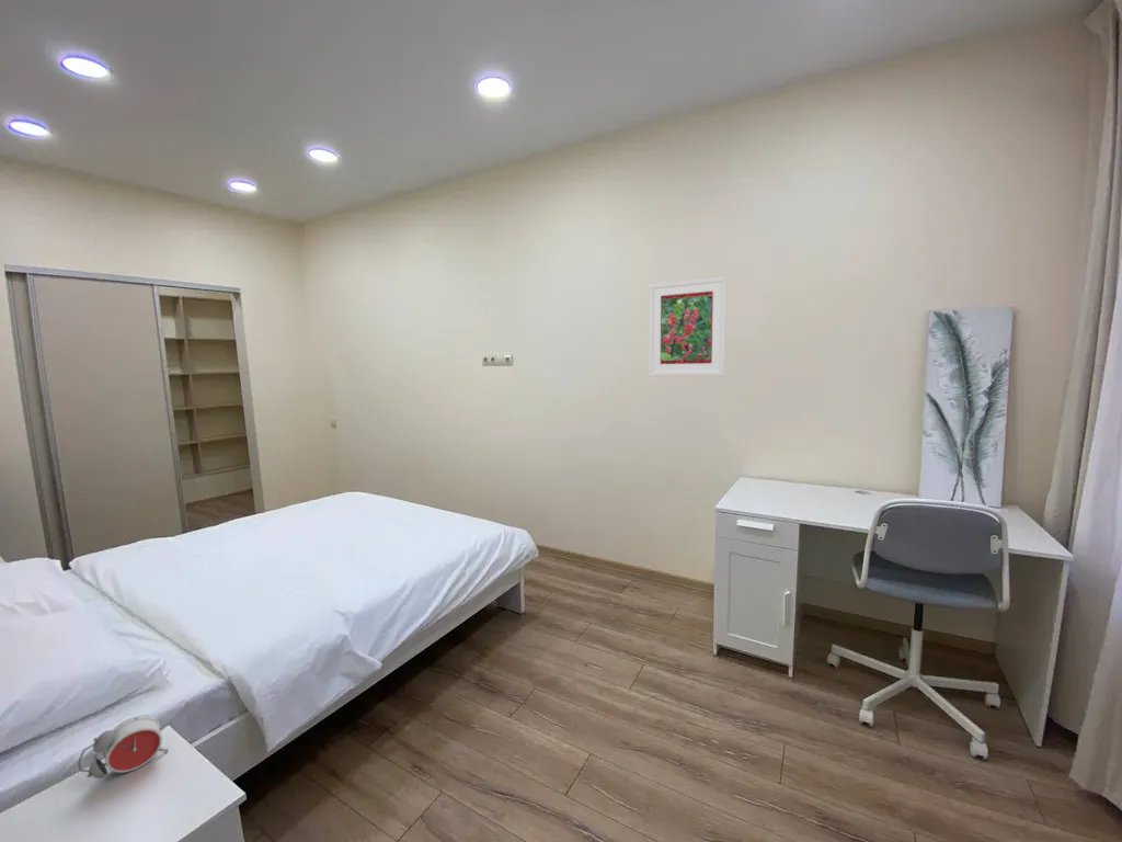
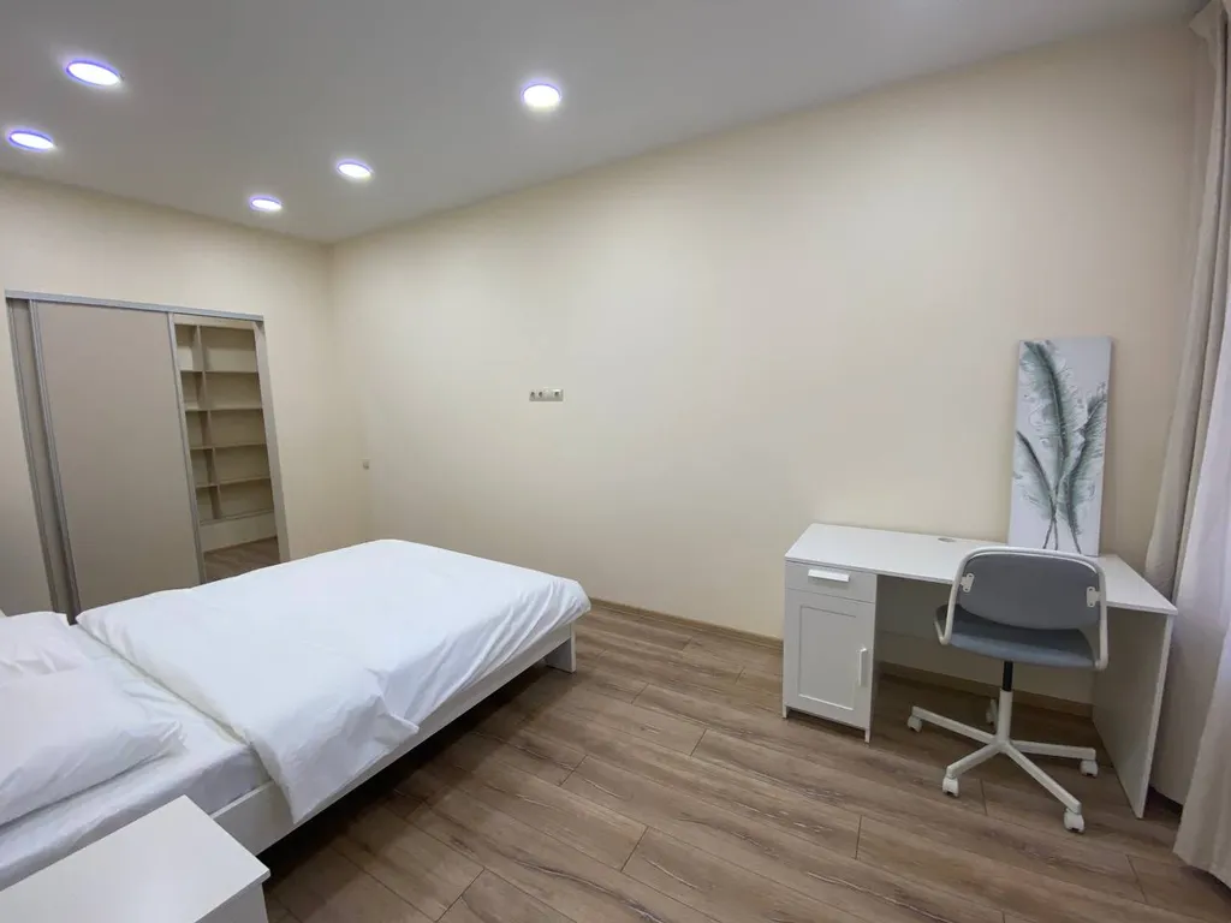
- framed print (686, 329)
- alarm clock (127, 743)
